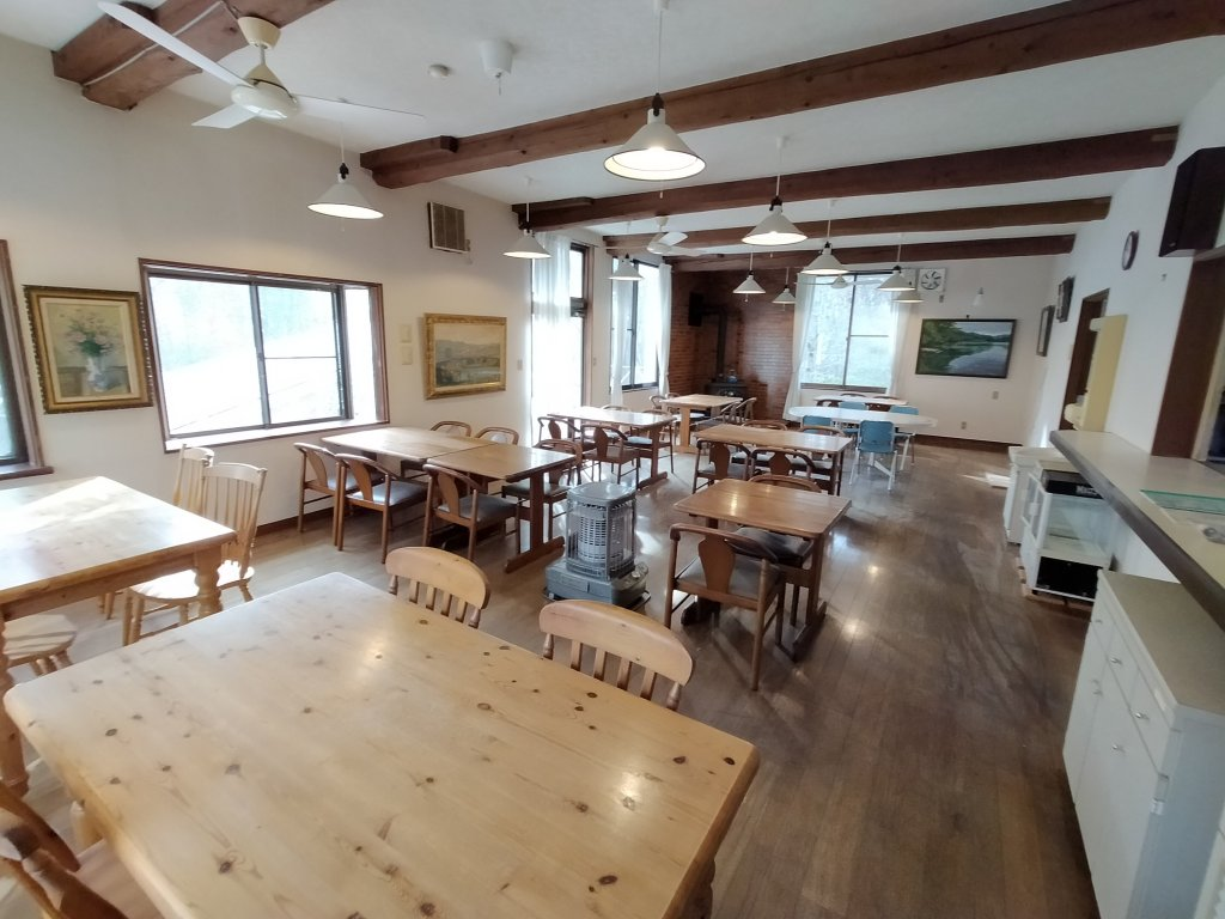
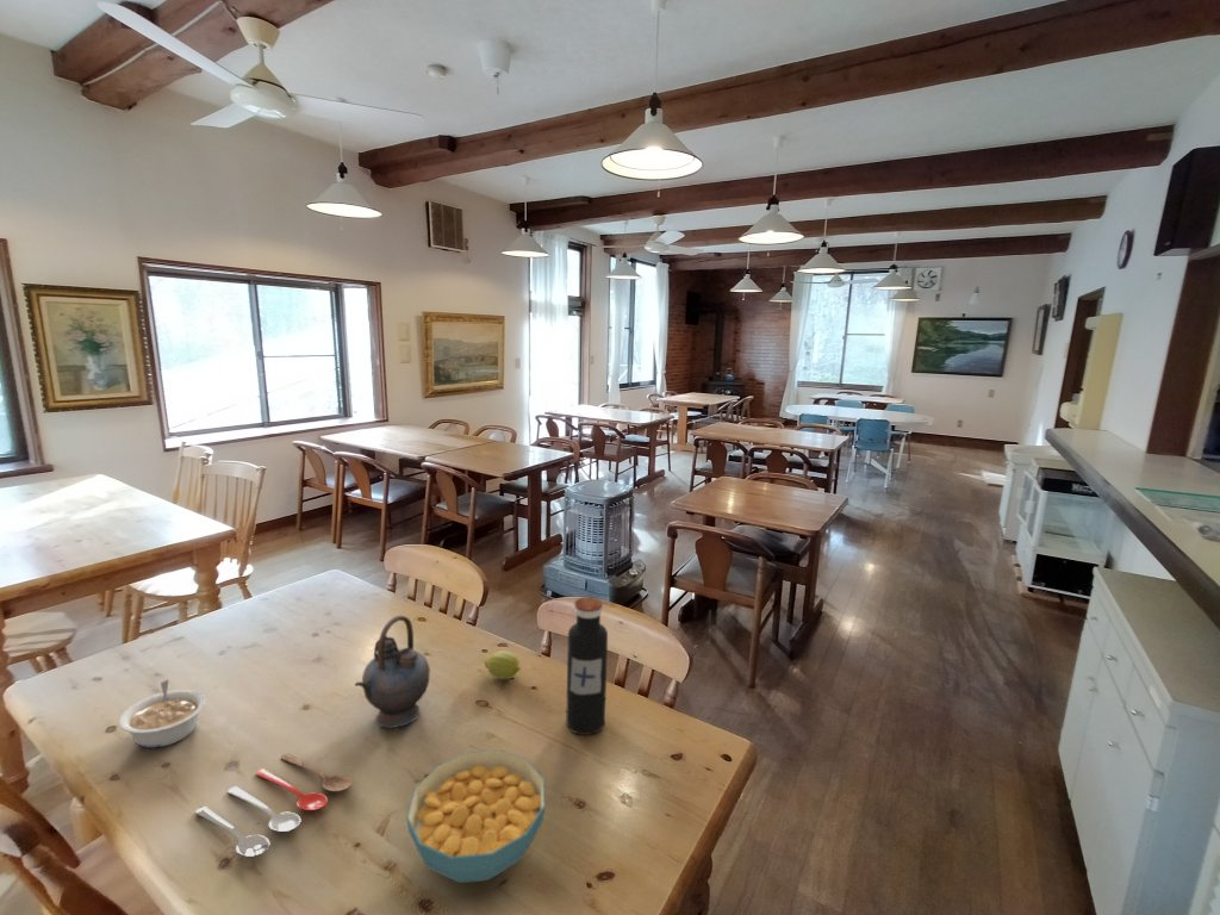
+ cereal bowl (479, 826)
+ teapot (390, 670)
+ fruit (502, 665)
+ water bottle (586, 664)
+ cooking utensil (269, 808)
+ legume (162, 717)
